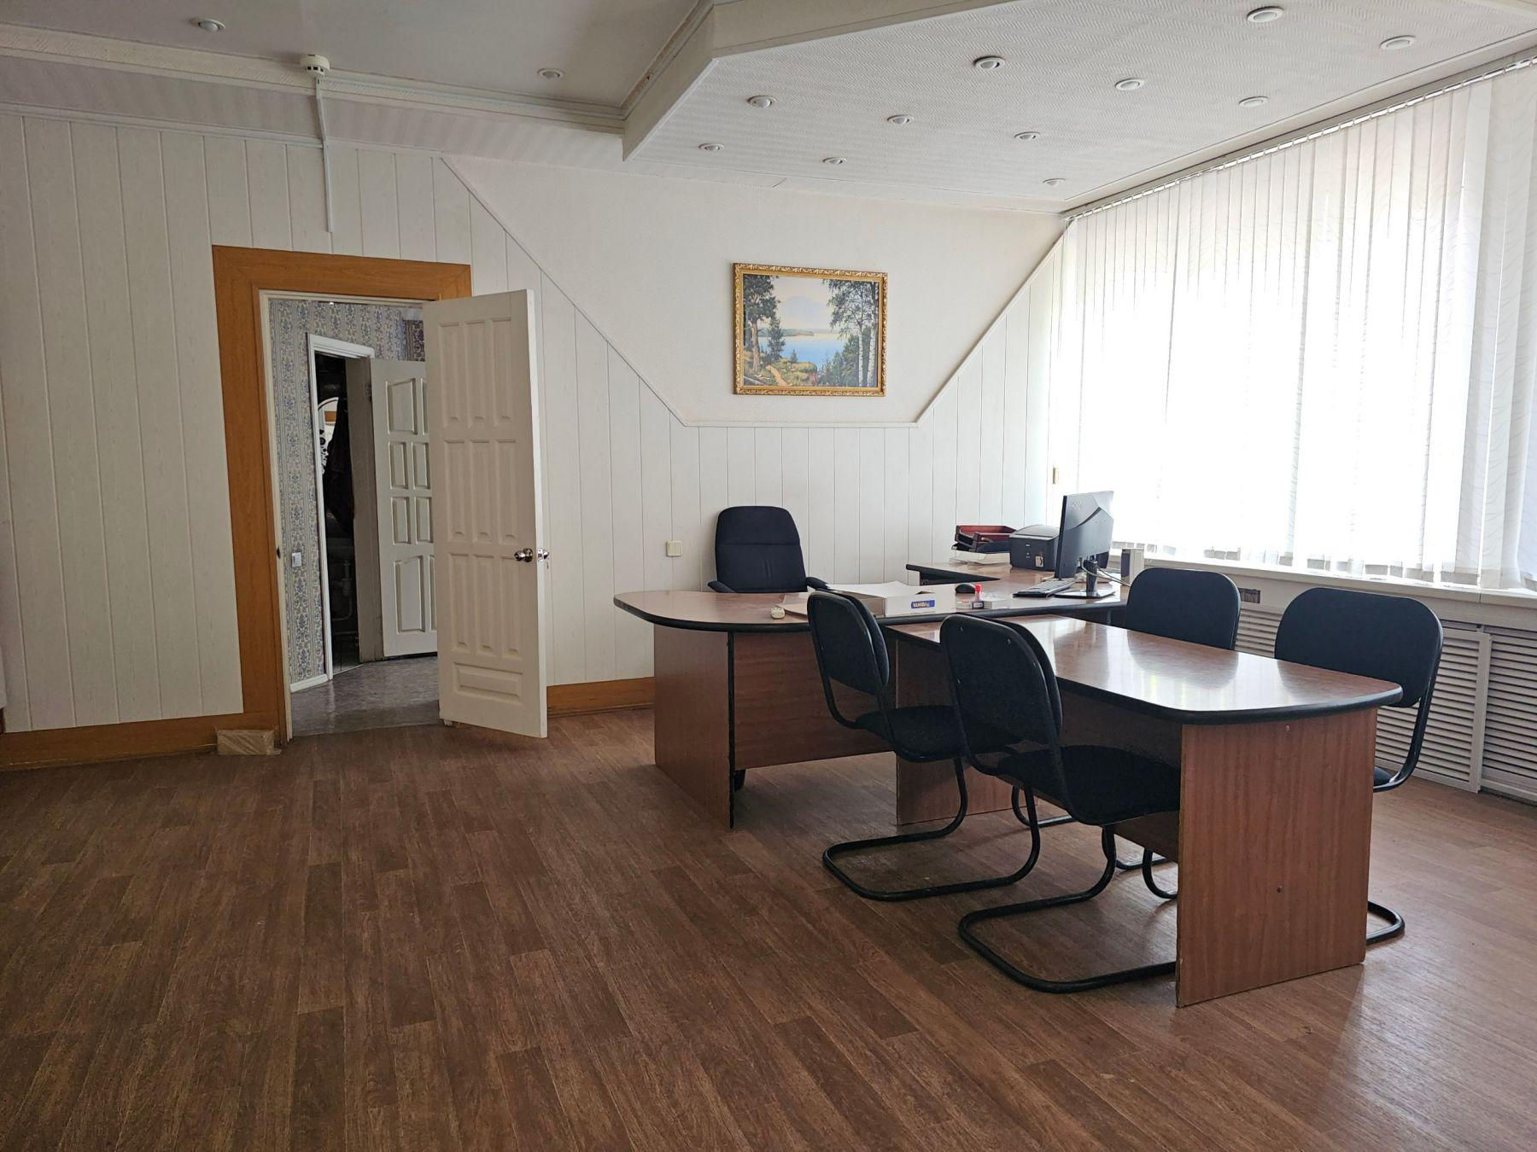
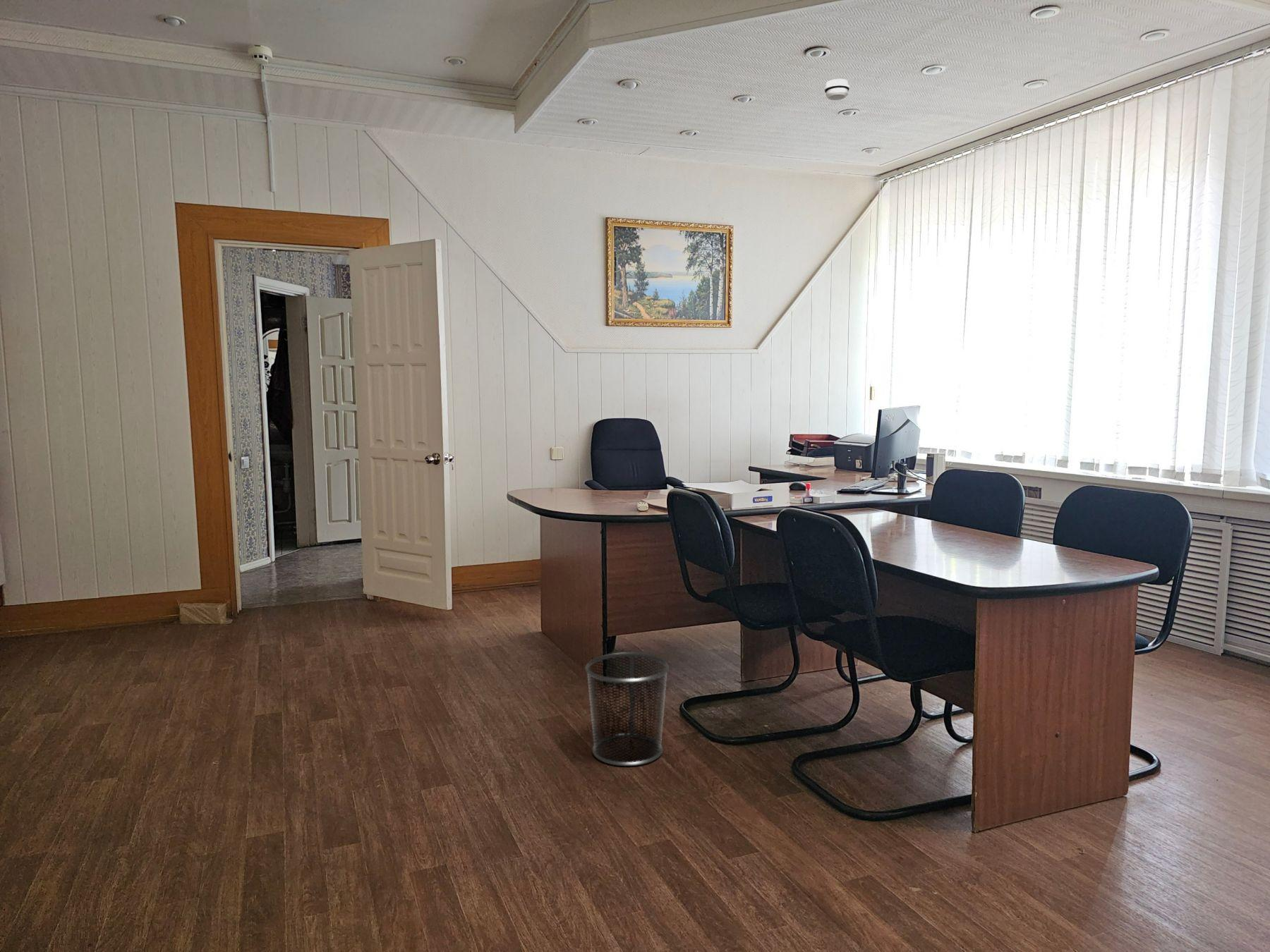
+ waste bin (627, 708)
+ smoke detector (837, 90)
